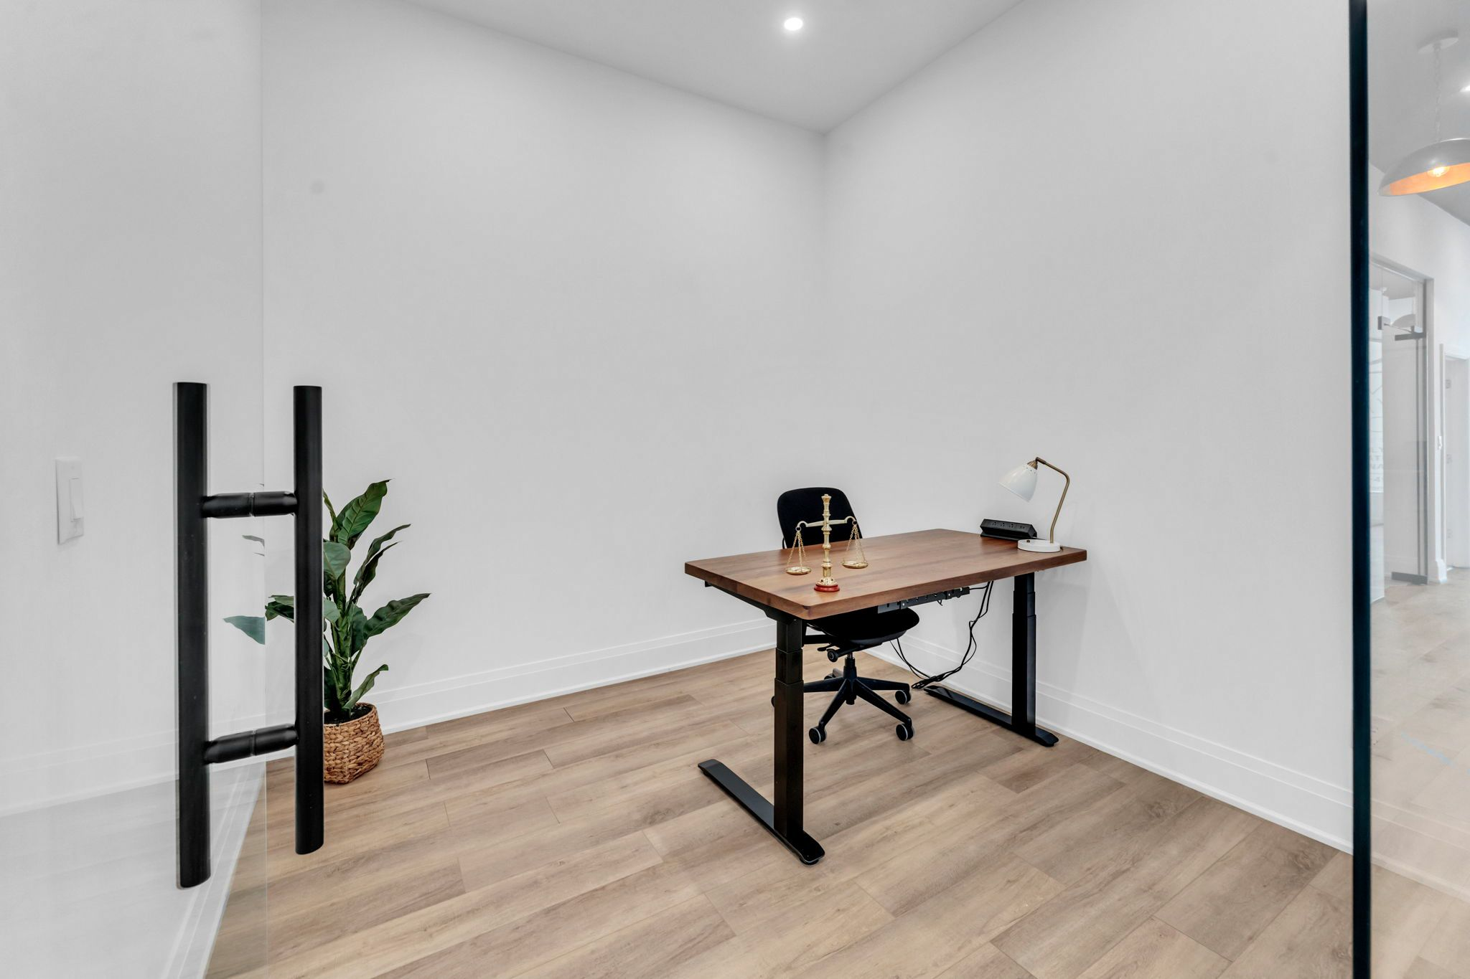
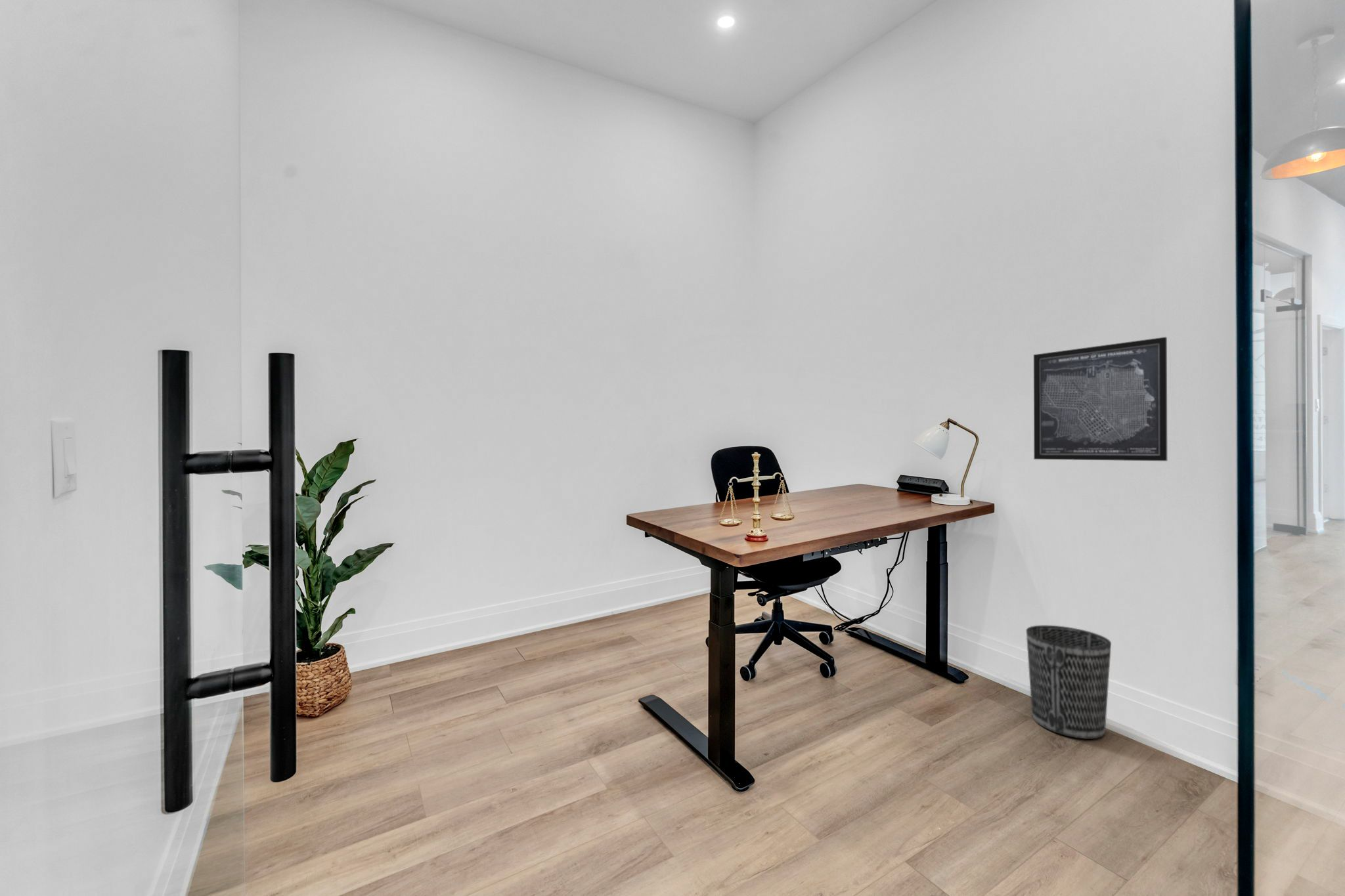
+ wastebasket (1067, 679)
+ wall art (1095, 403)
